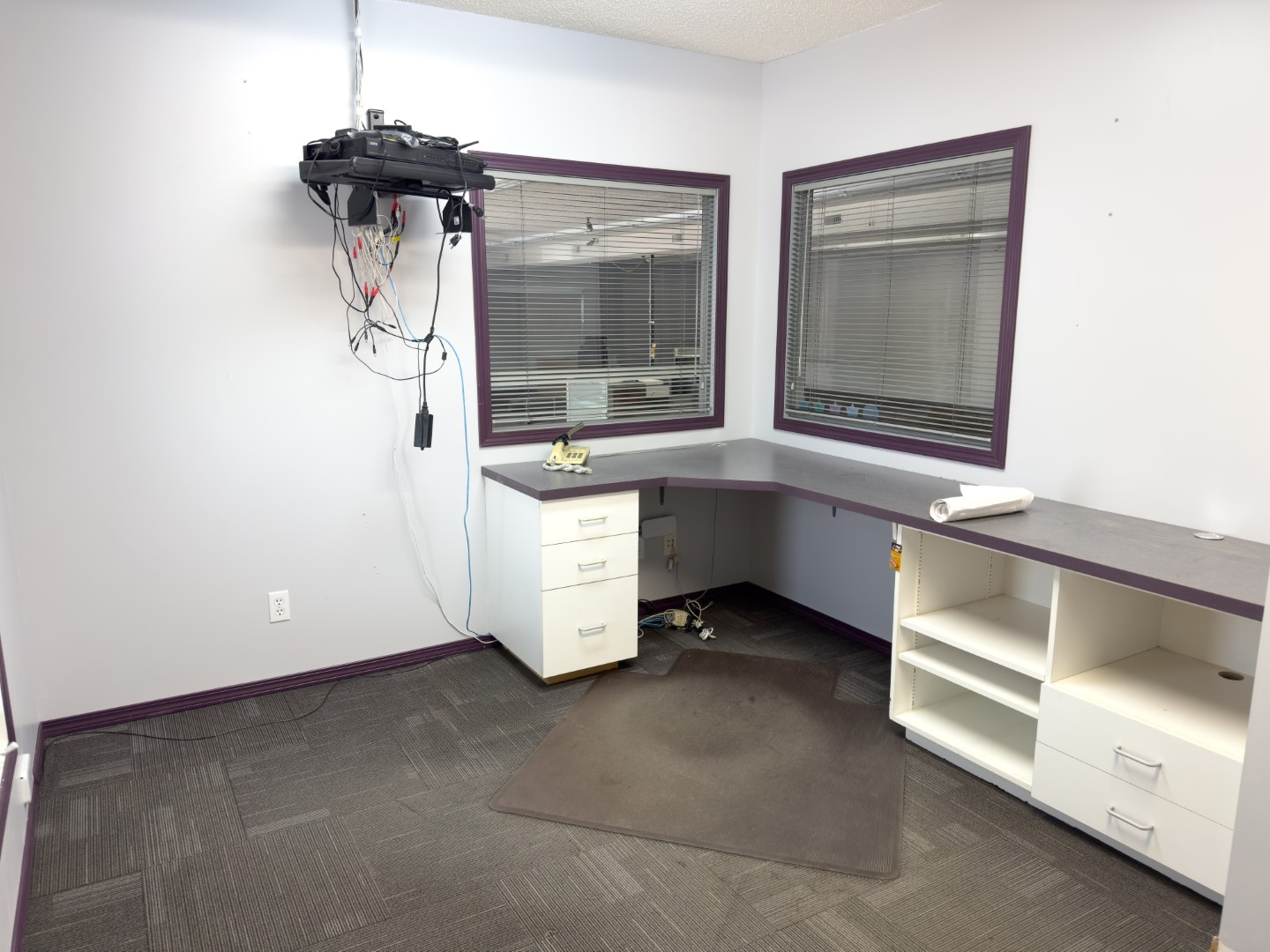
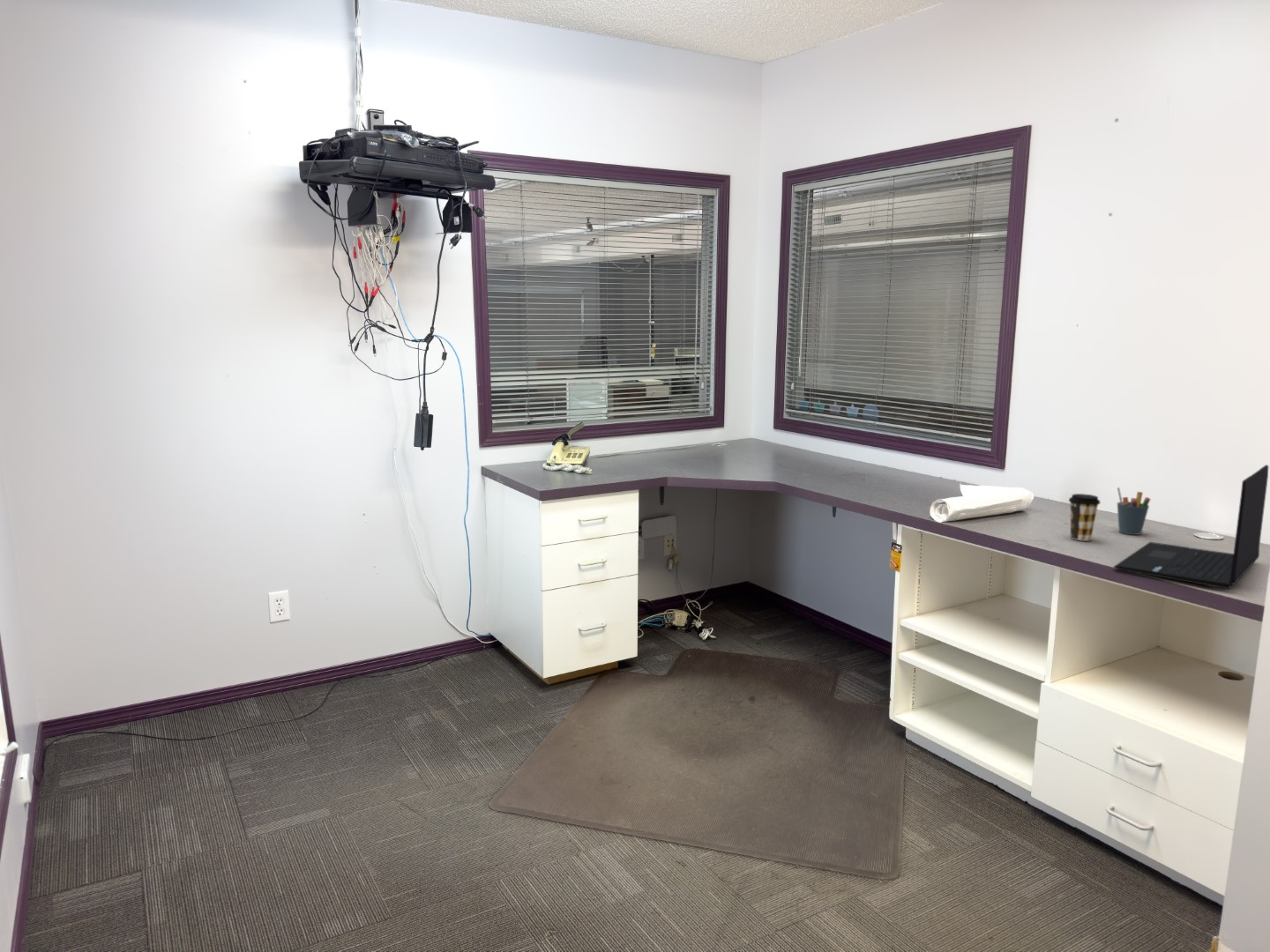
+ laptop (1185, 547)
+ coffee cup (1082, 517)
+ pen holder (1132, 510)
